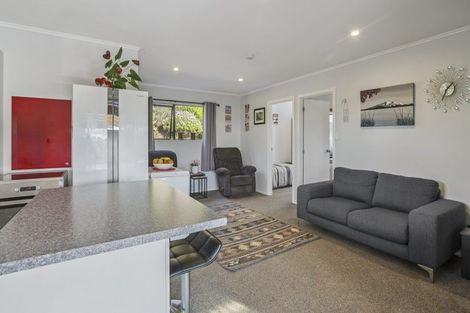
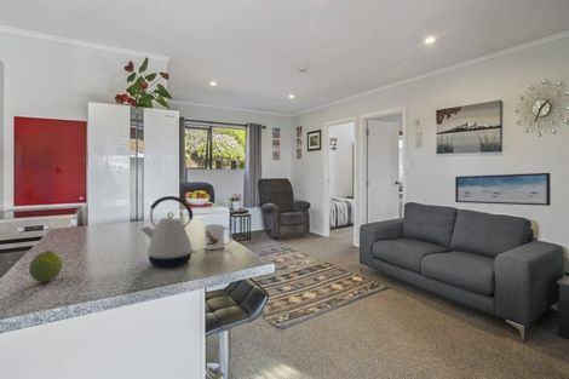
+ kettle (168, 229)
+ wall art (496, 189)
+ fruit (46, 265)
+ mug (218, 236)
